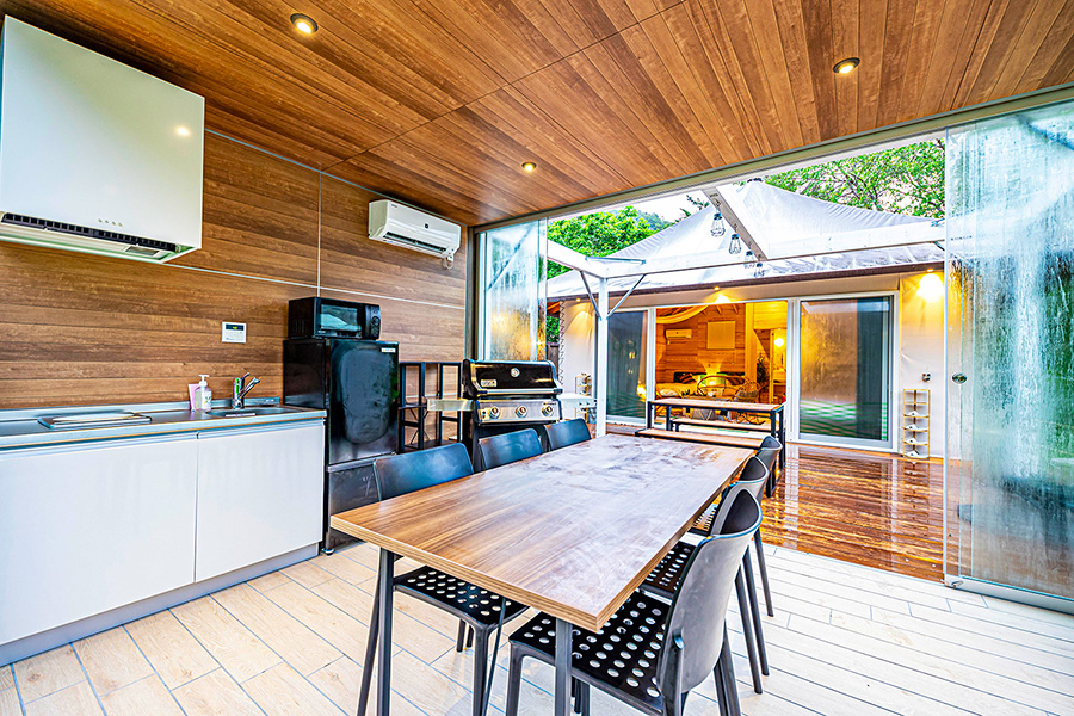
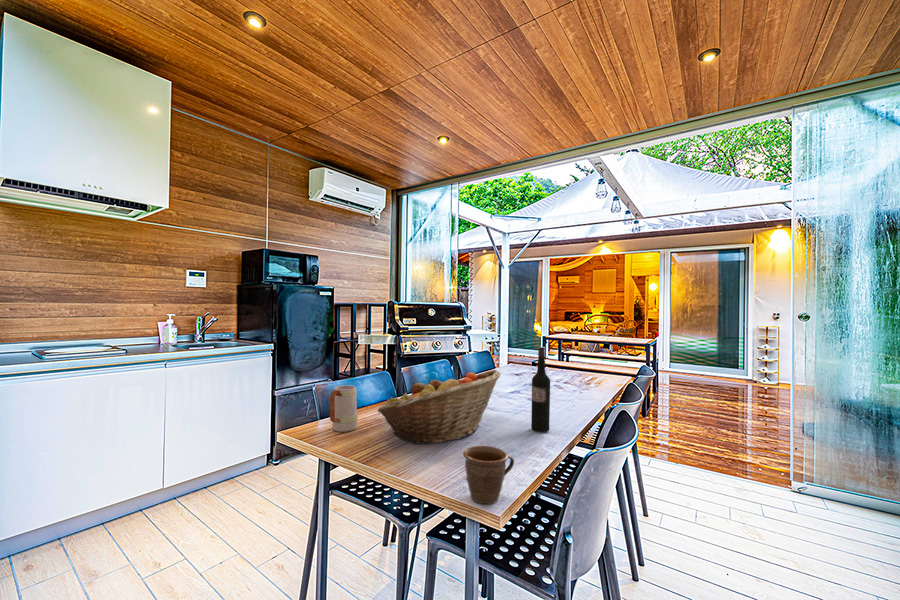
+ wine bottle (540, 388)
+ fruit basket (442, 400)
+ mug (341, 408)
+ mug (488, 474)
